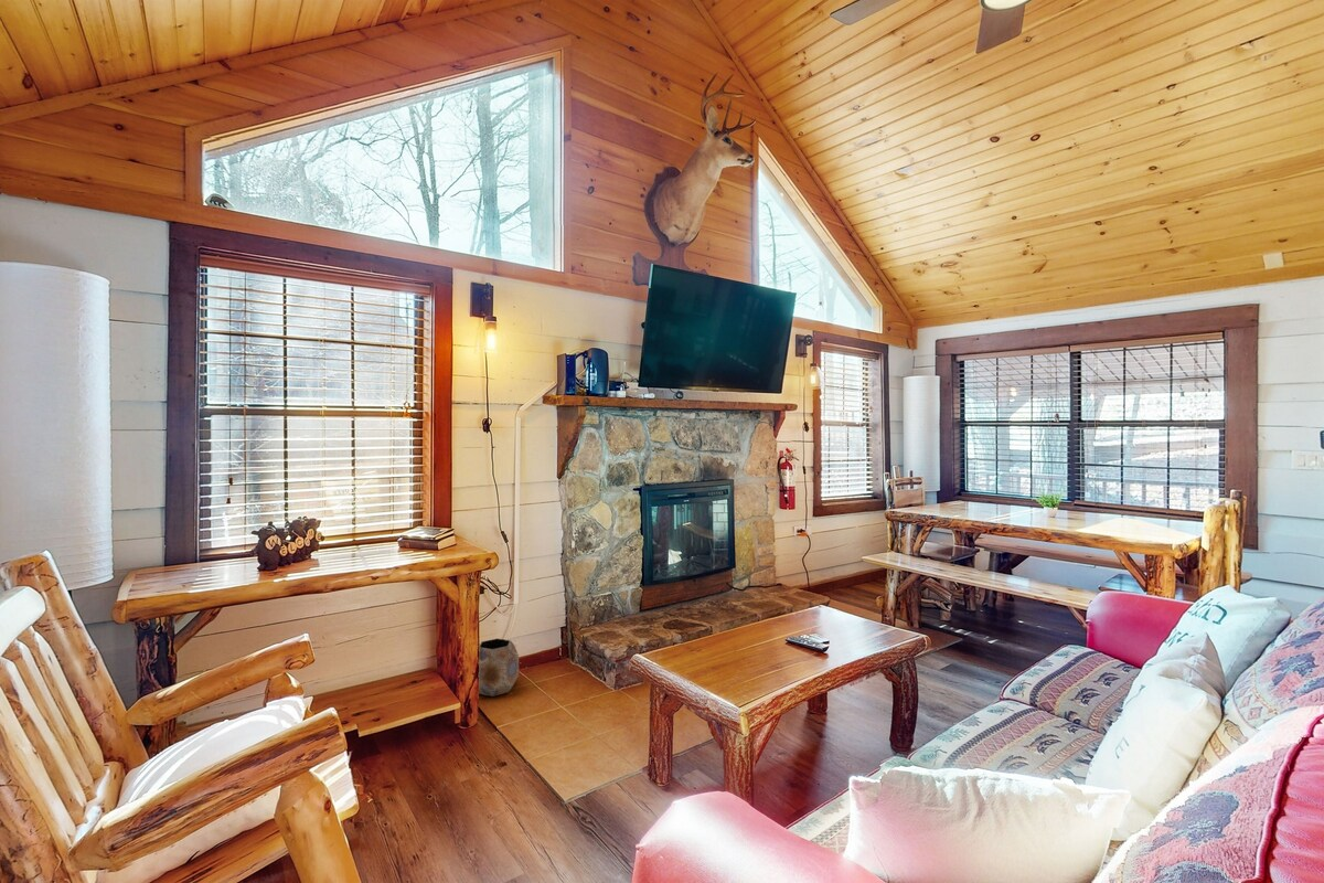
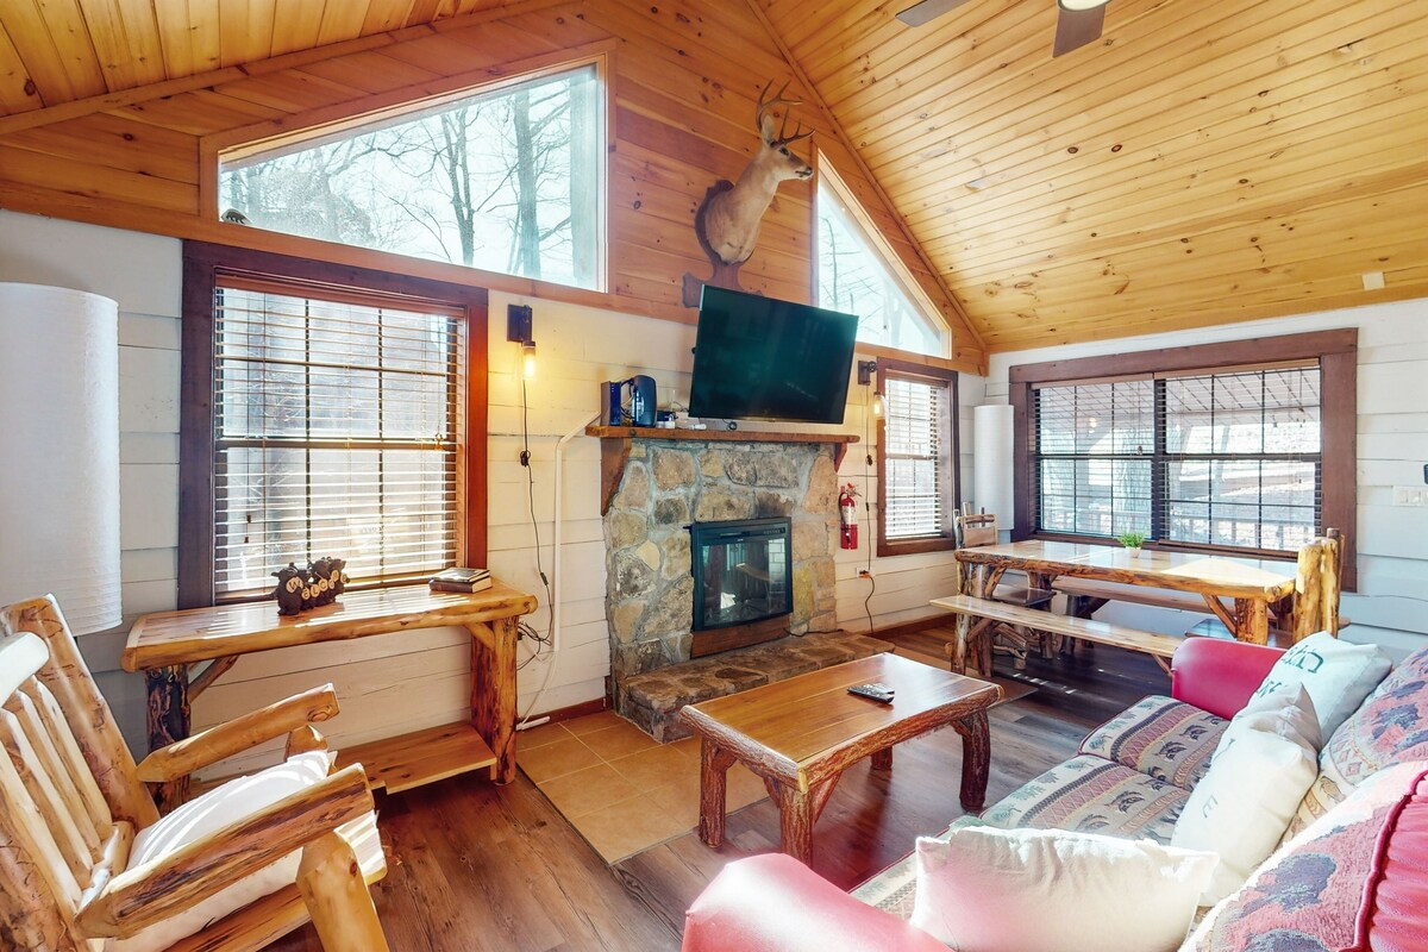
- planter (494, 667)
